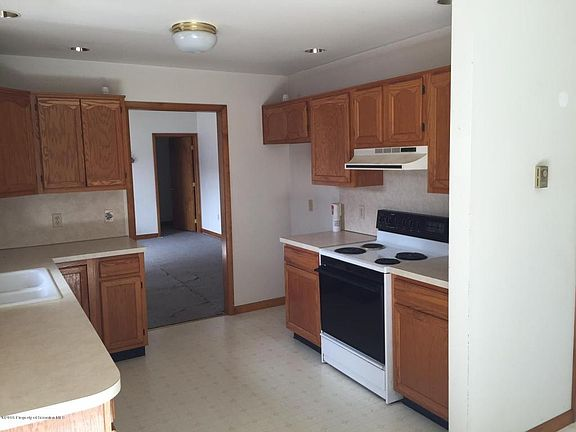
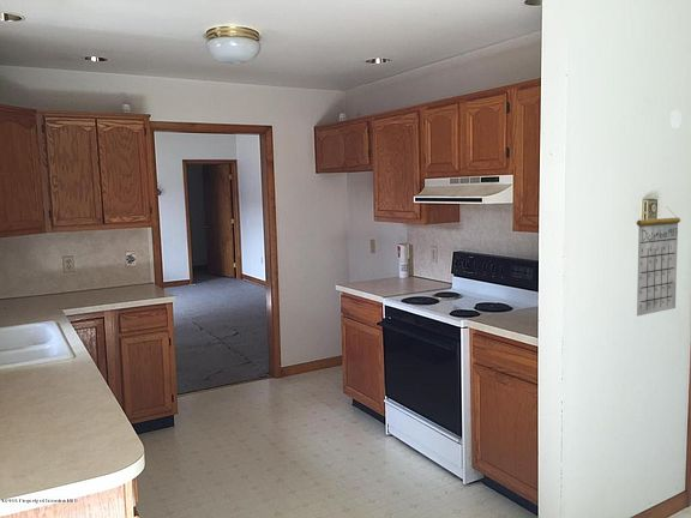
+ calendar (657, 254)
